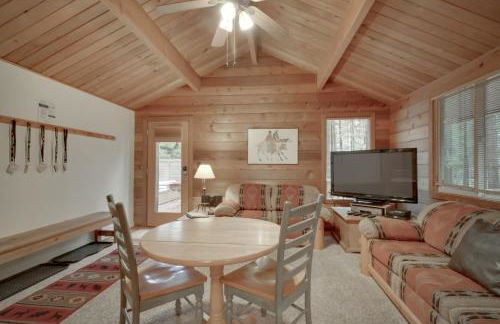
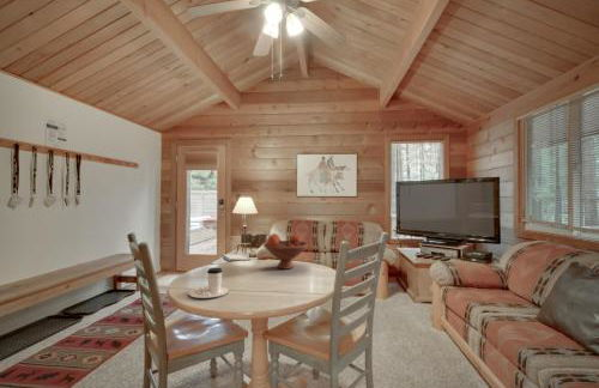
+ fruit bowl (285, 250)
+ coffee cup (208, 280)
